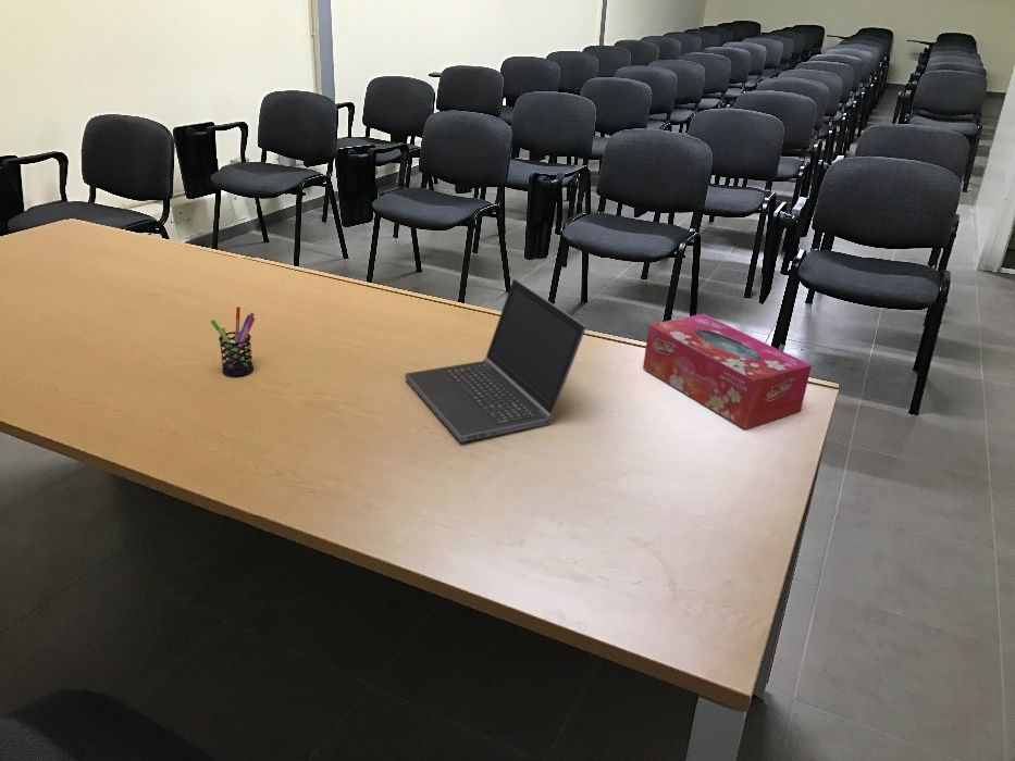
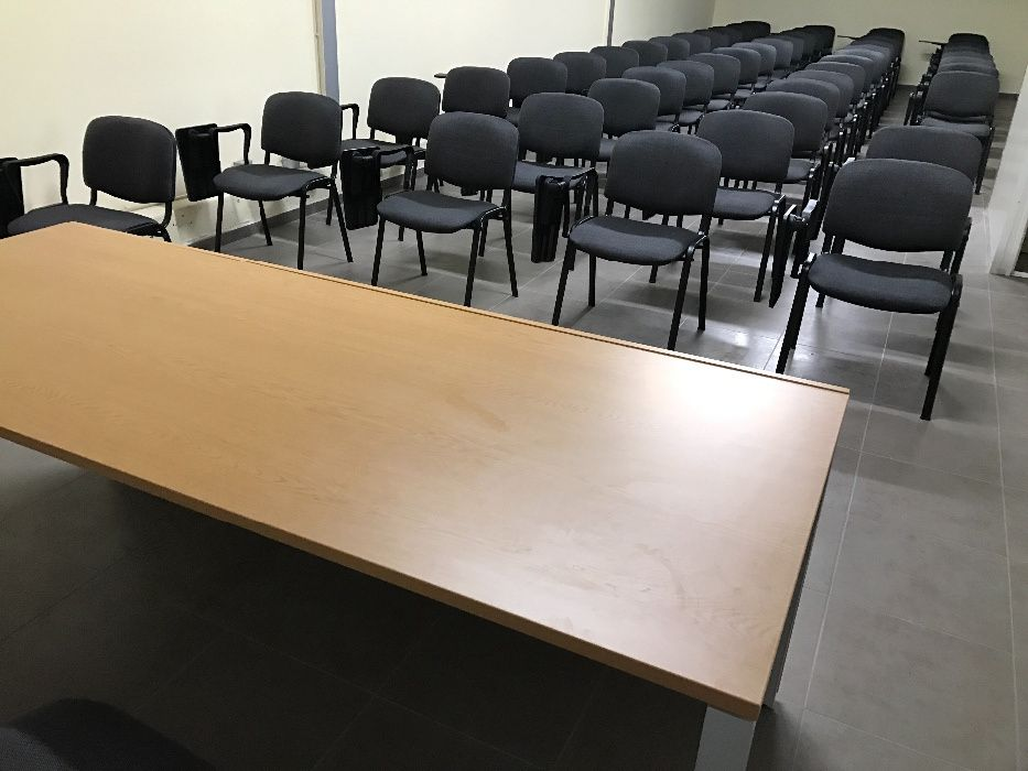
- laptop computer (490, 353)
- pen holder (232, 339)
- tissue box (722, 366)
